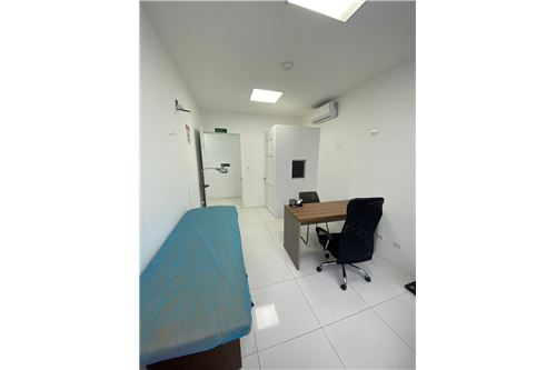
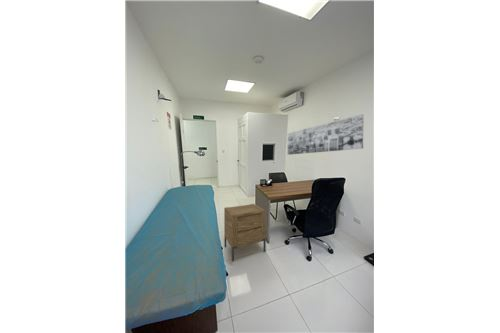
+ wall art (316, 139)
+ nightstand (244, 229)
